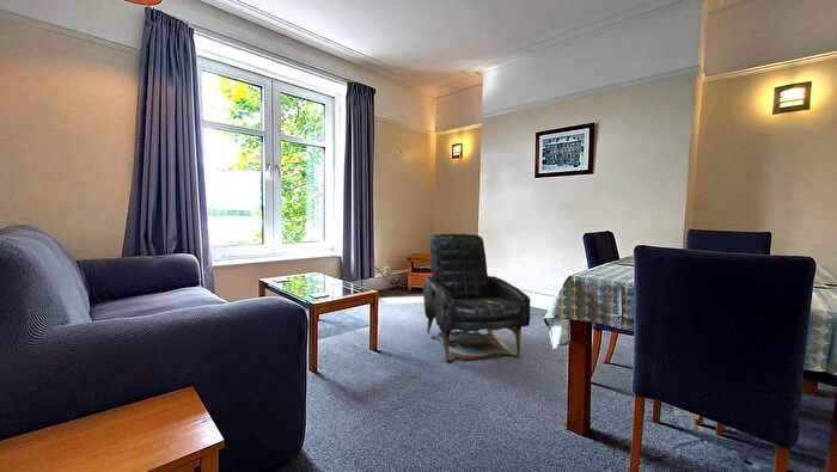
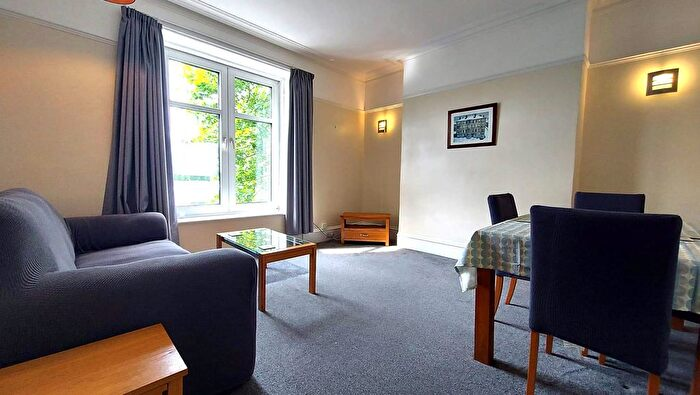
- armchair (471, 289)
